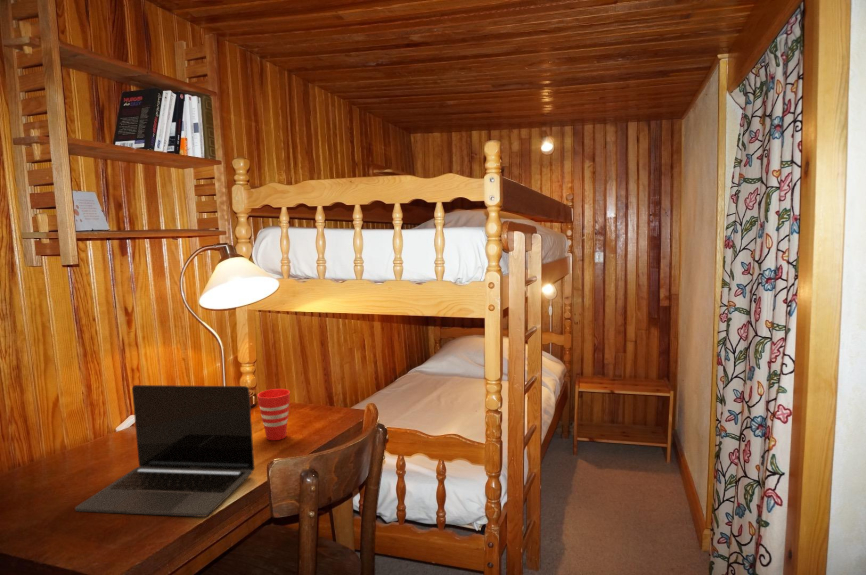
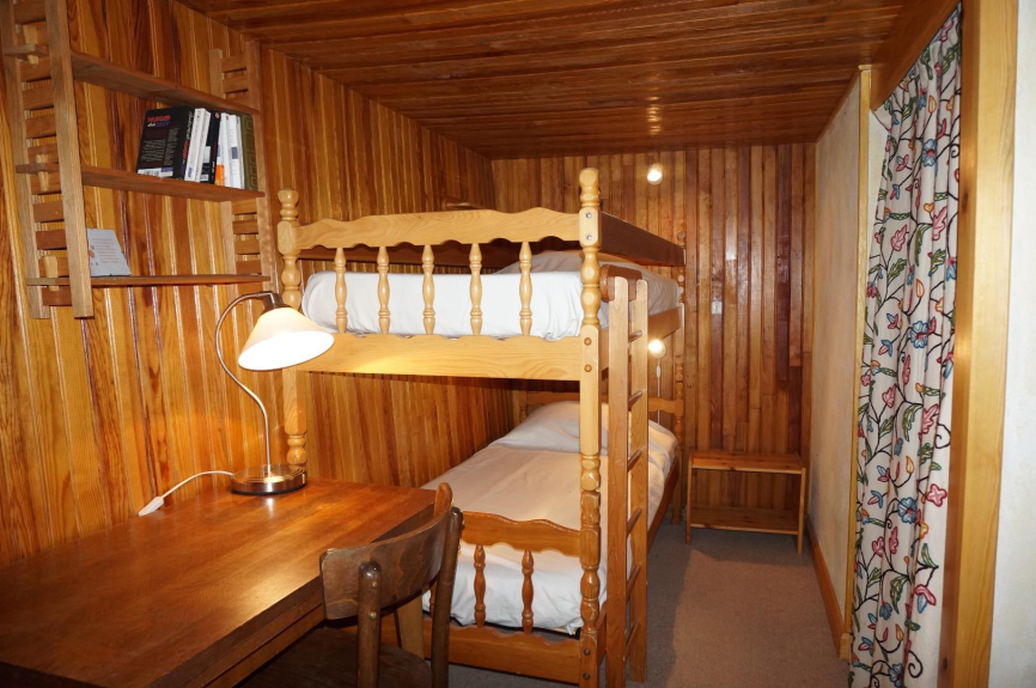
- cup (275, 415)
- laptop (166, 445)
